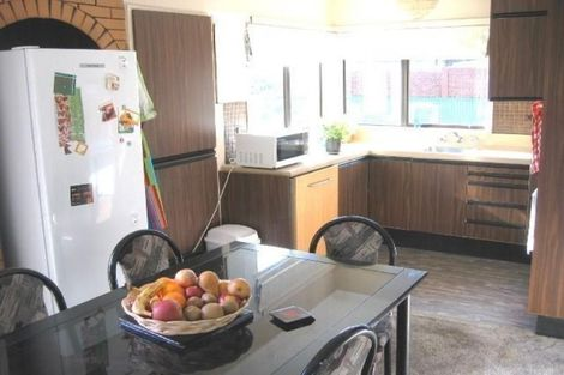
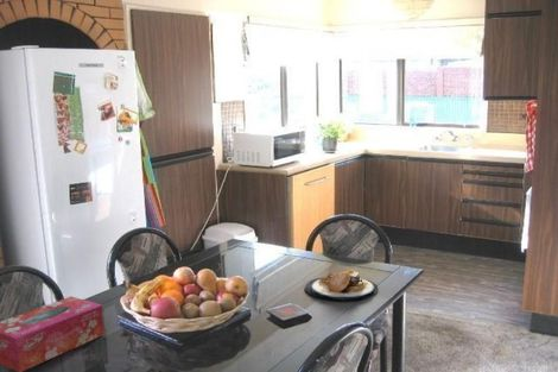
+ tissue box (47, 330)
+ plate (341, 277)
